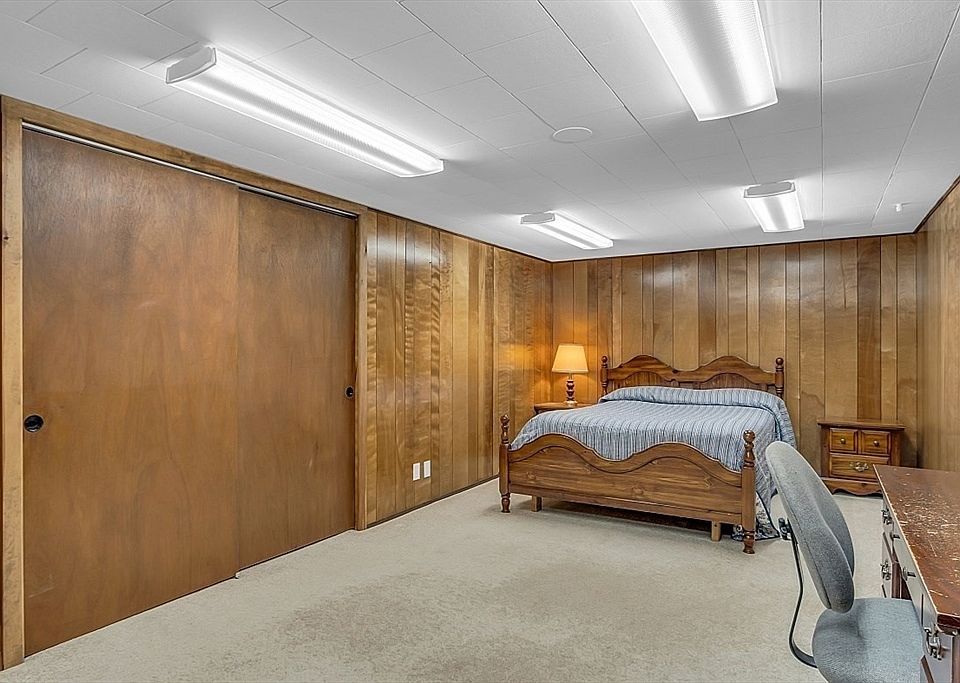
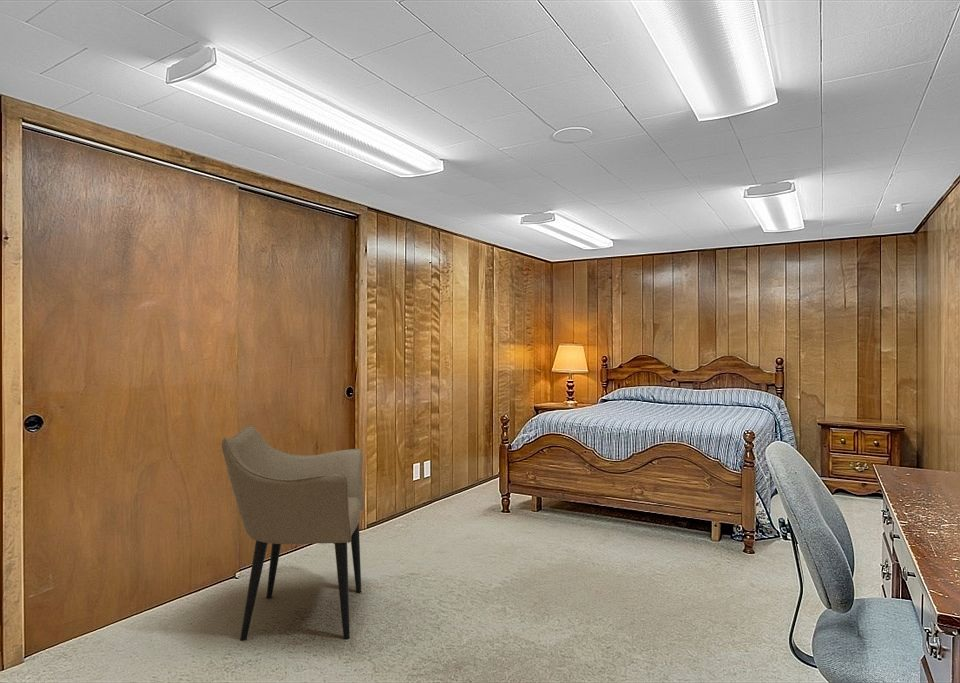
+ armchair (293, 522)
